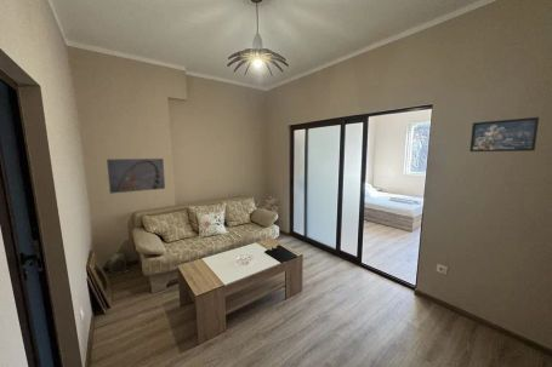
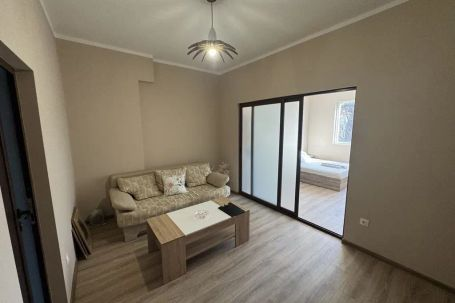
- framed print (137, 174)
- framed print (501, 136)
